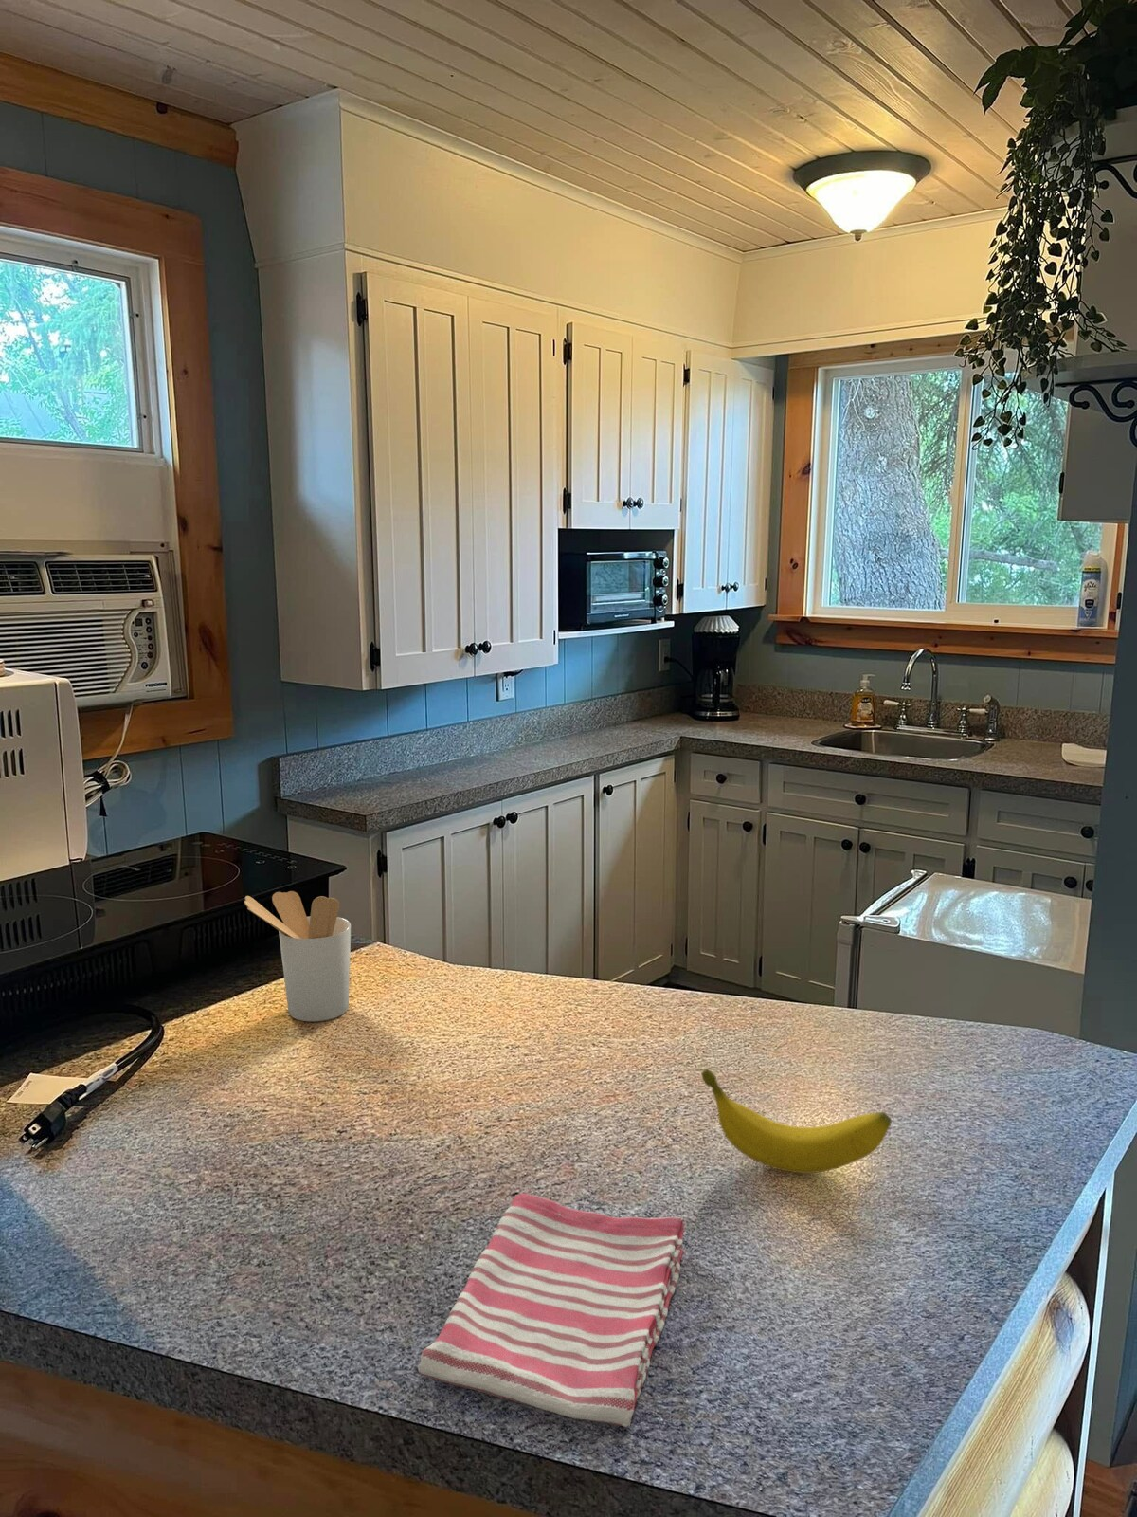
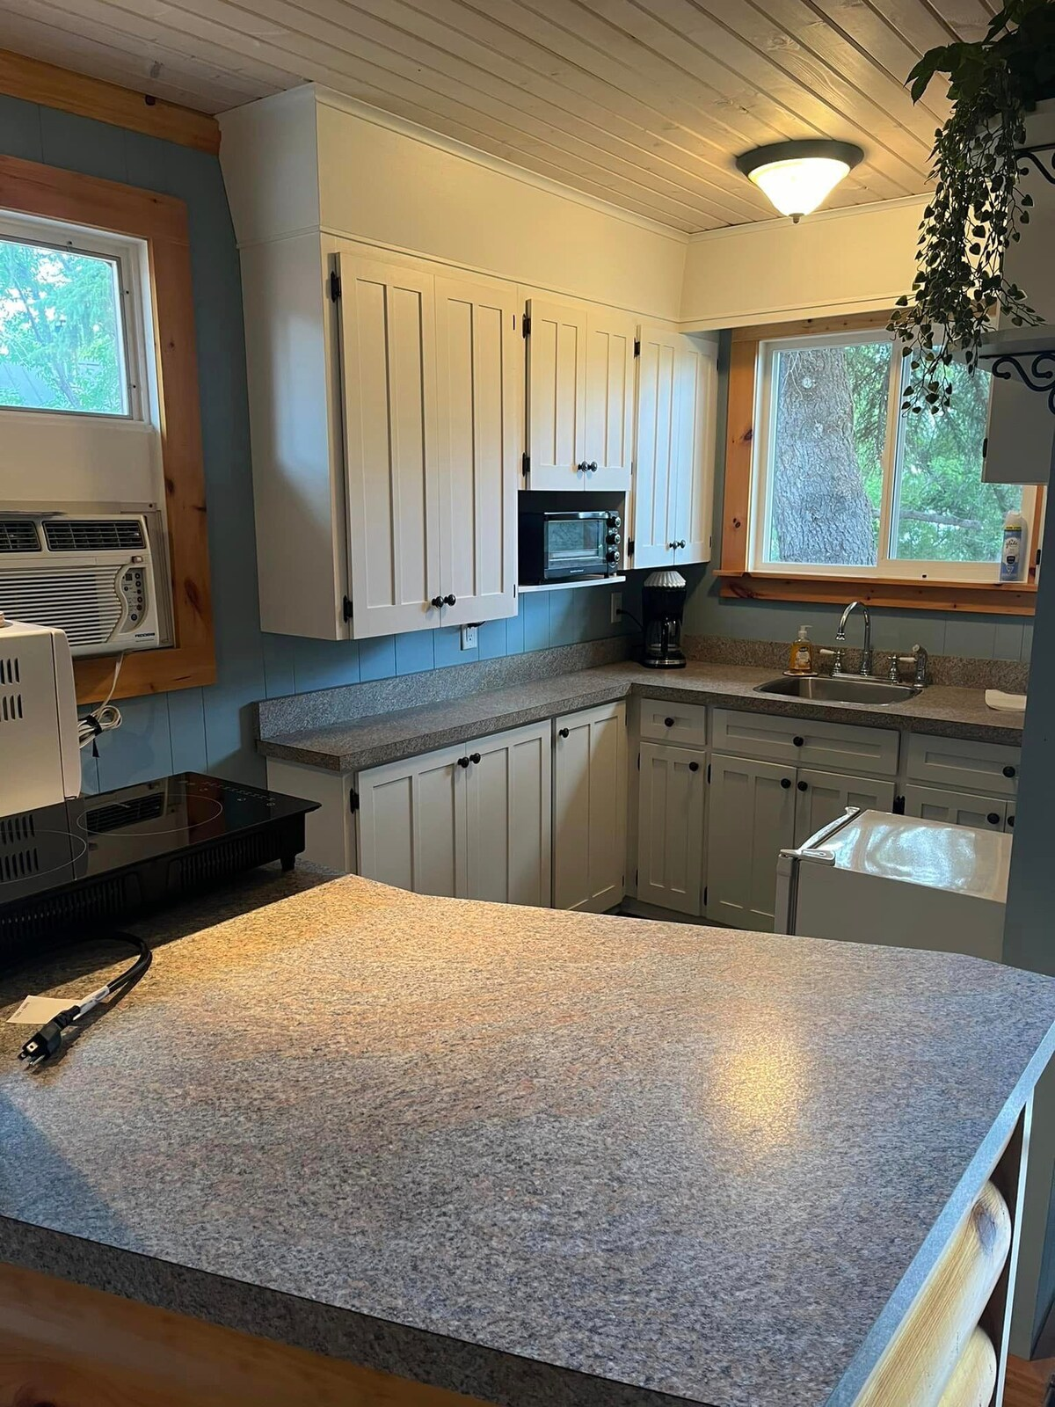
- utensil holder (297, 951)
- banana (793, 1126)
- dish towel (563, 1292)
